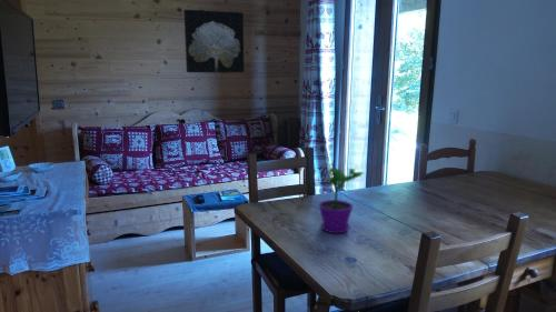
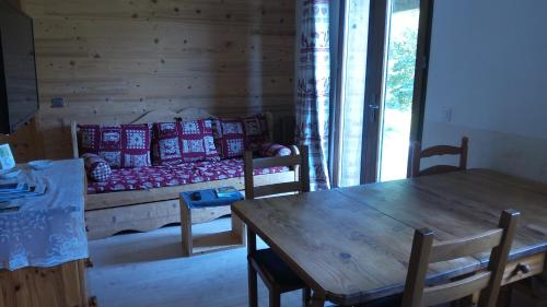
- wall art (215, 42)
- flower pot (336, 192)
